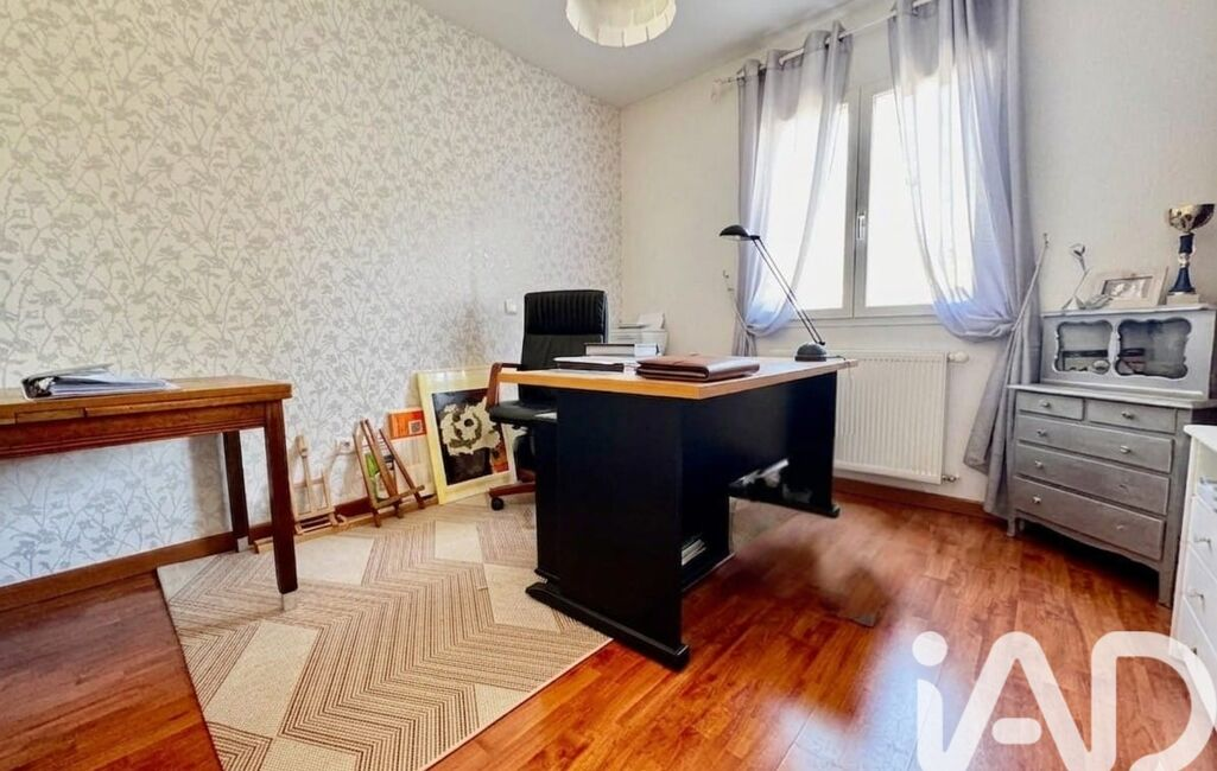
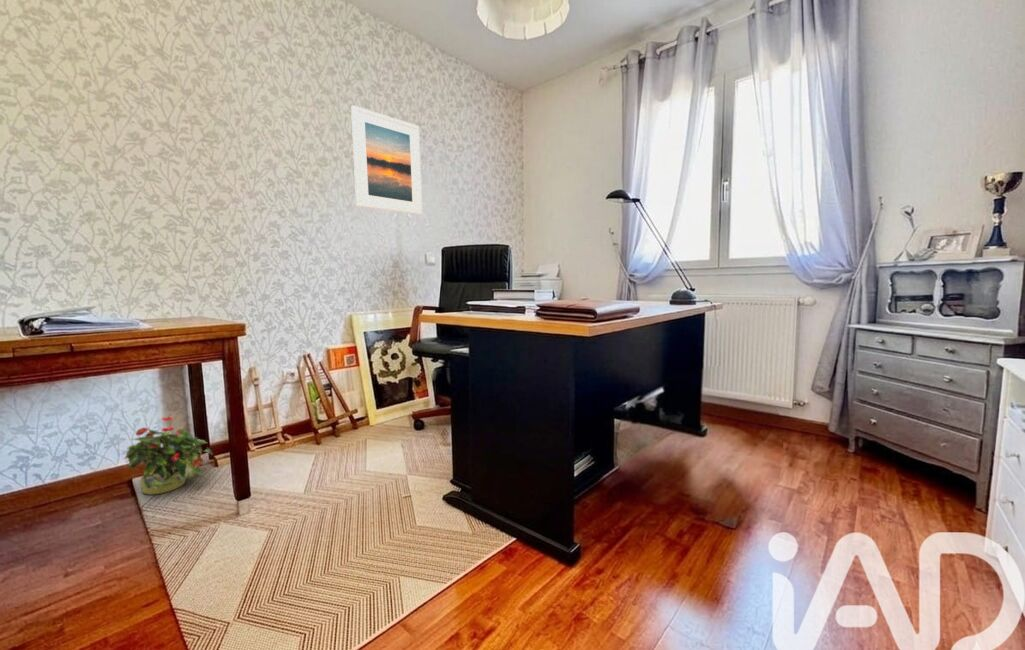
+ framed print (389, 164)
+ potted plant (171, 452)
